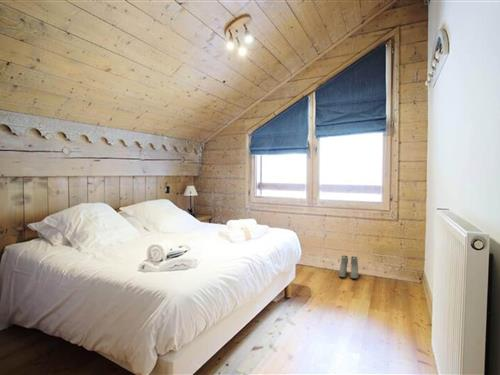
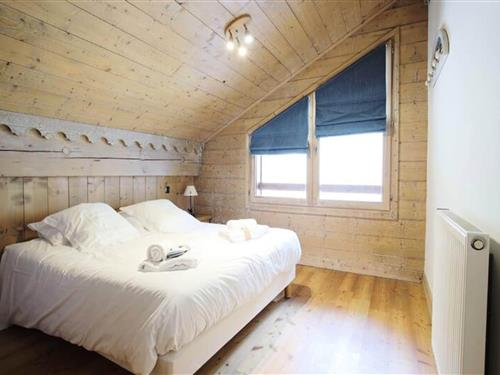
- boots (351, 266)
